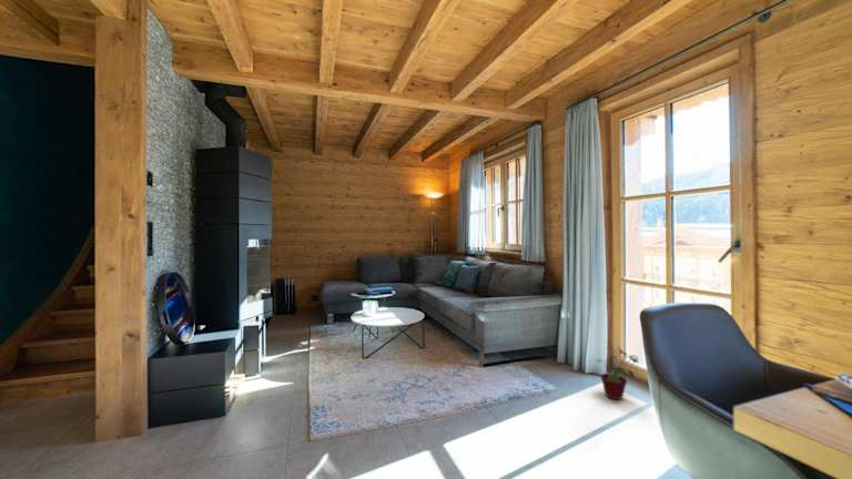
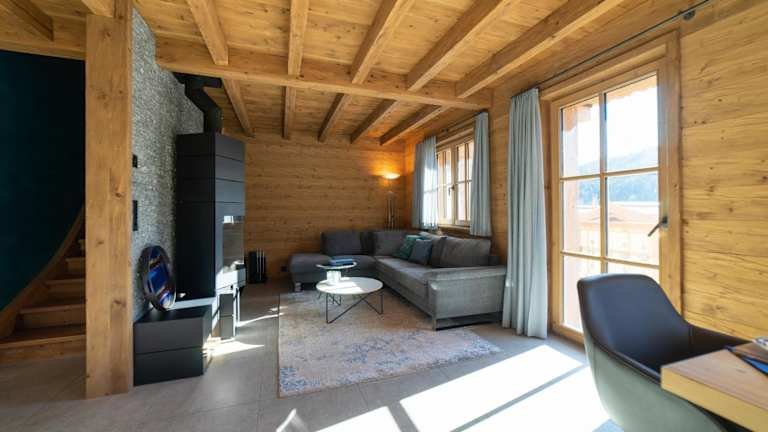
- potted plant (620, 370)
